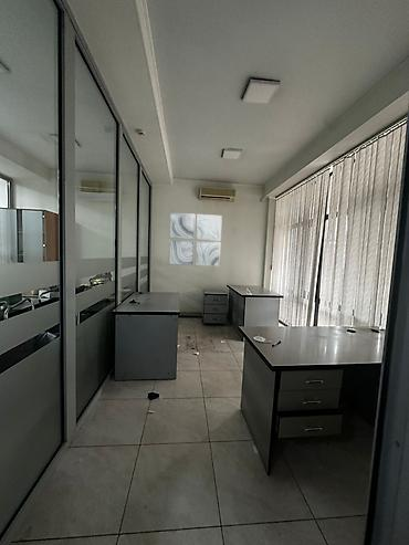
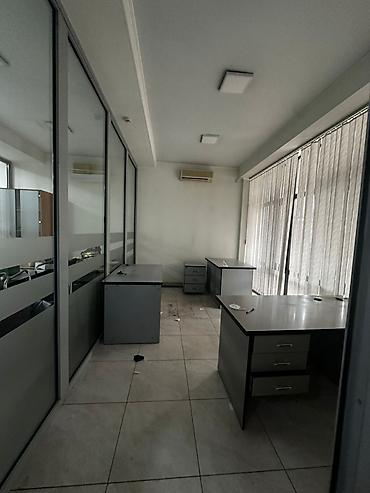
- wall art (196, 239)
